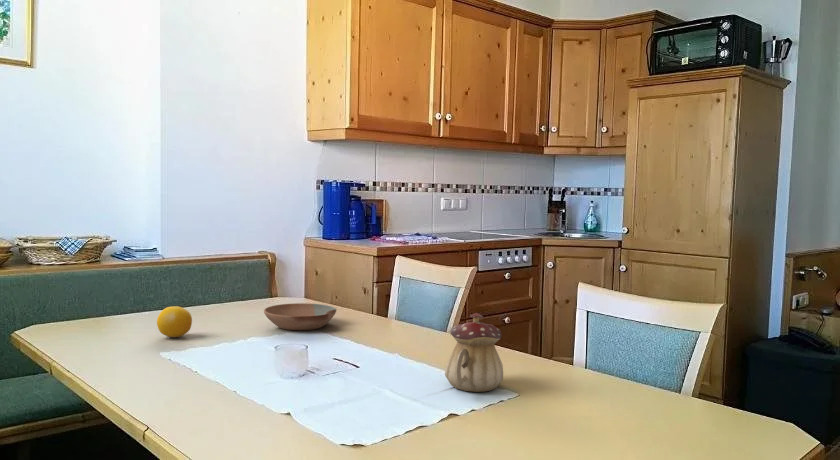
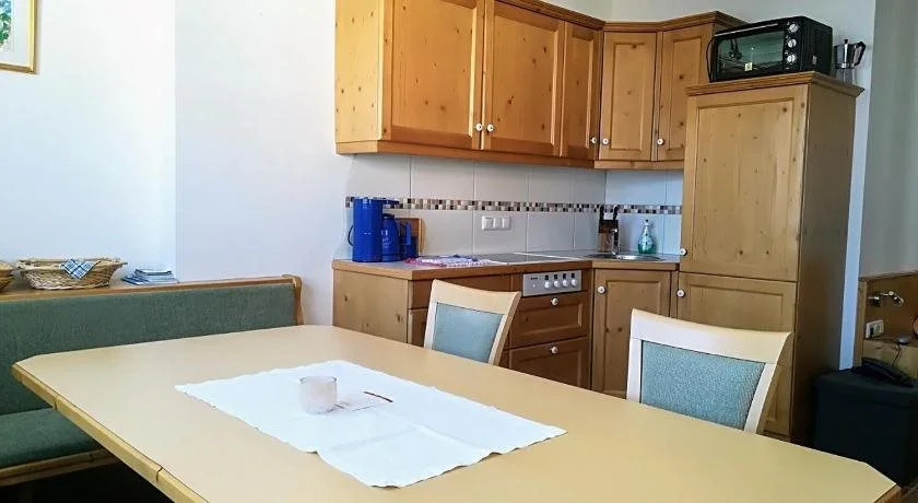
- teapot (473, 349)
- fruit (174, 321)
- bowl (300, 317)
